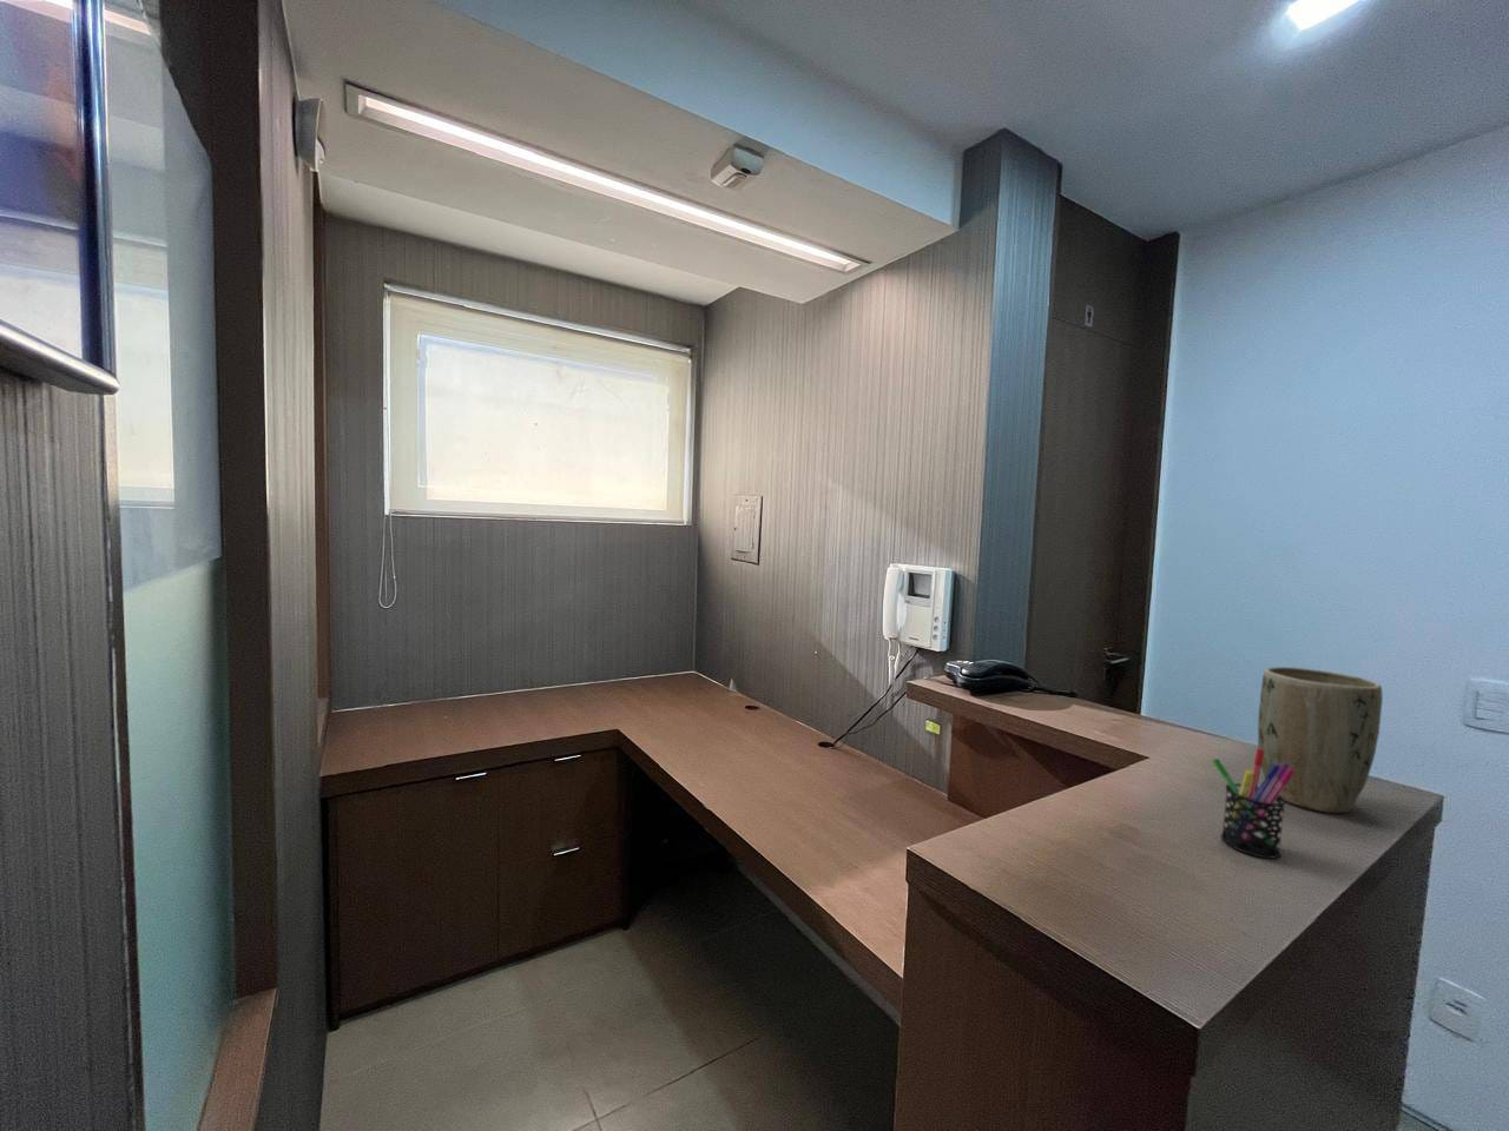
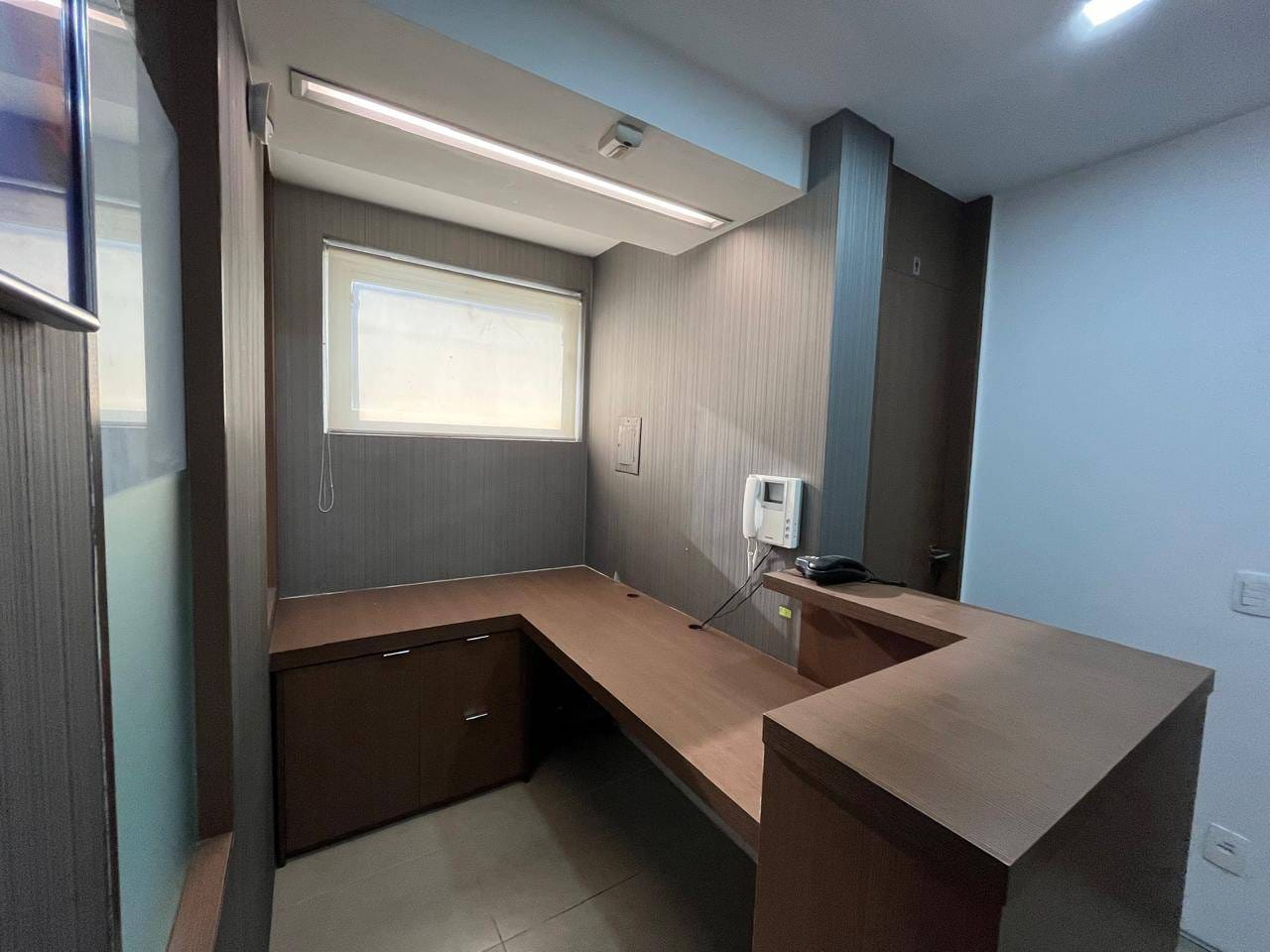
- plant pot (1314, 738)
- pen holder (1248, 797)
